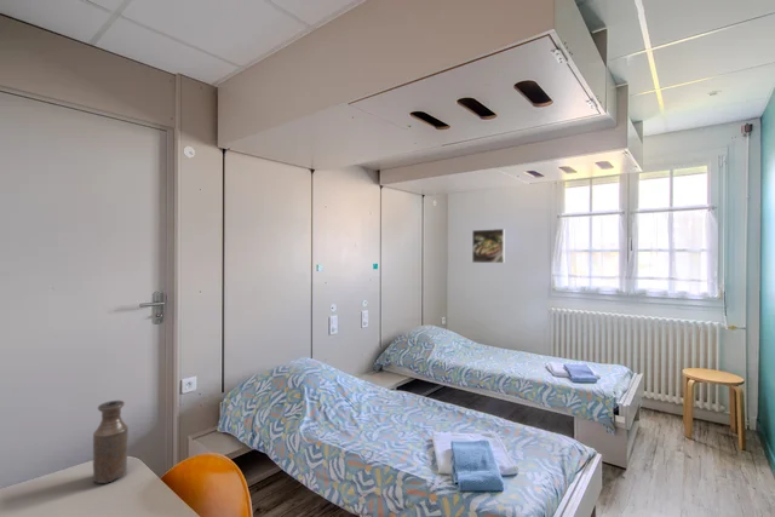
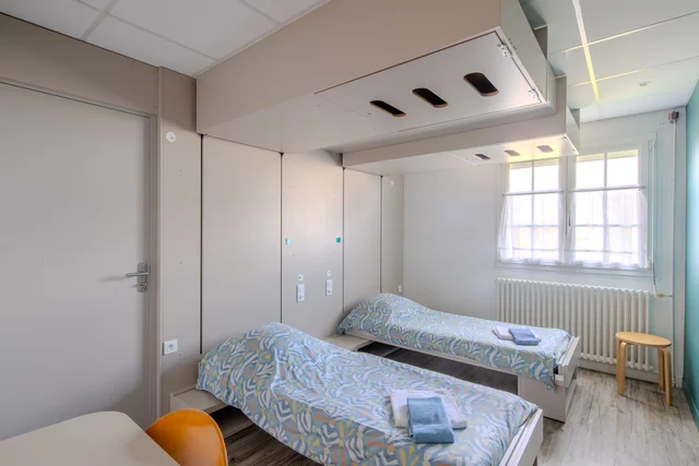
- bottle (110, 440)
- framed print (488, 246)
